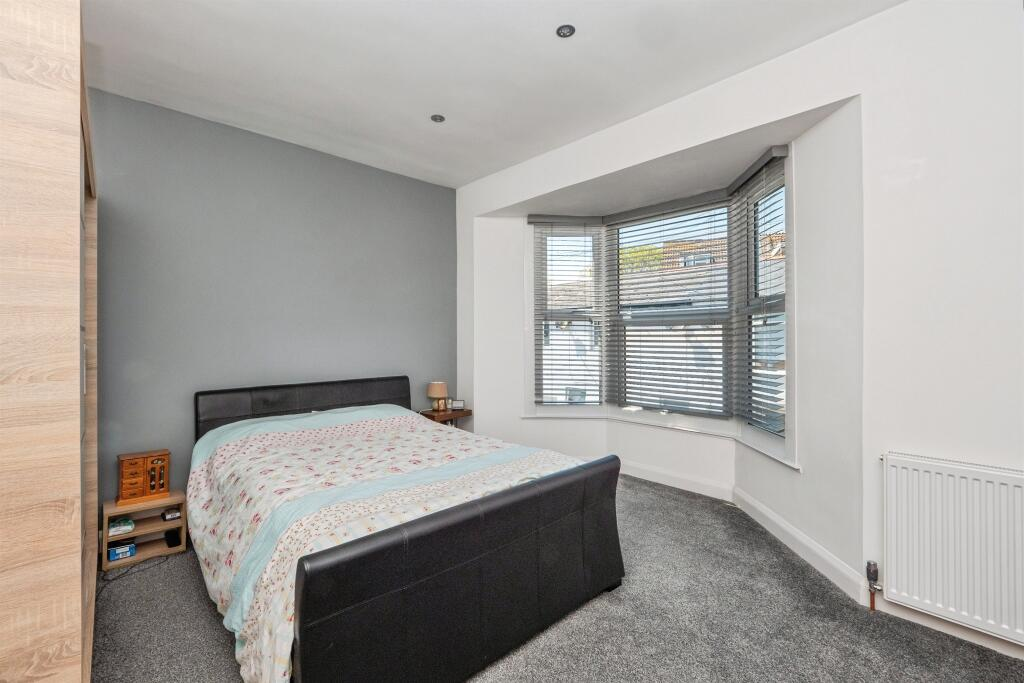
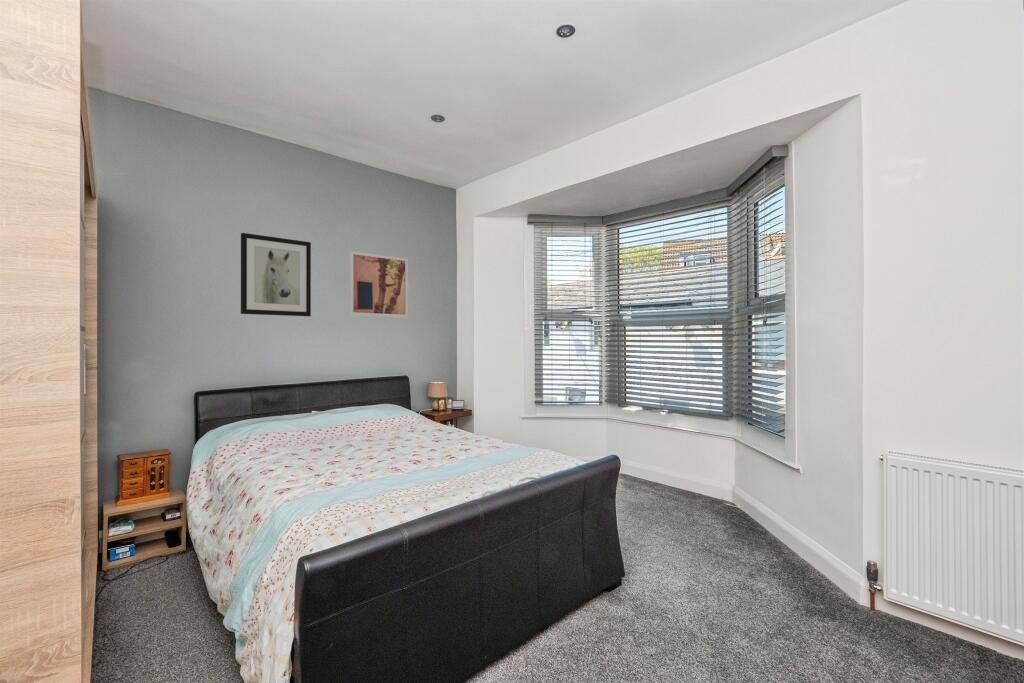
+ wall art (379, 285)
+ wall art (277, 276)
